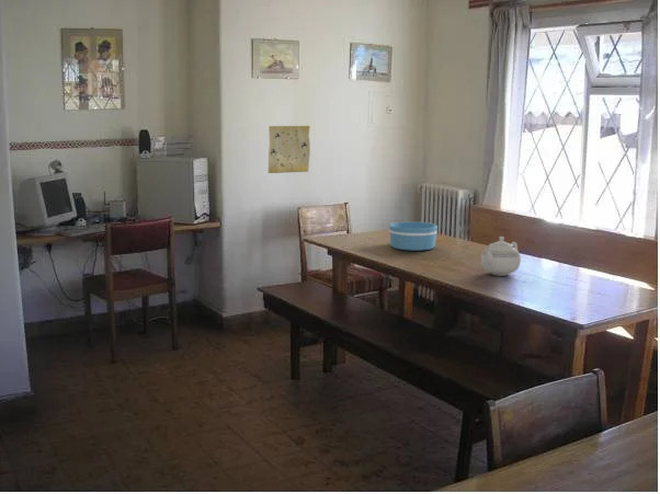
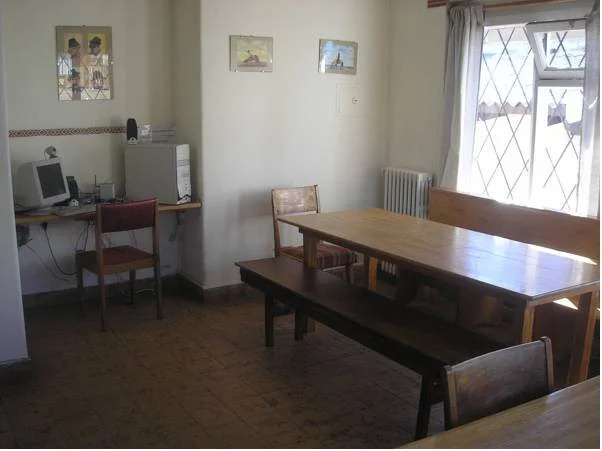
- teapot (501, 255)
- bowl (412, 235)
- map (288, 149)
